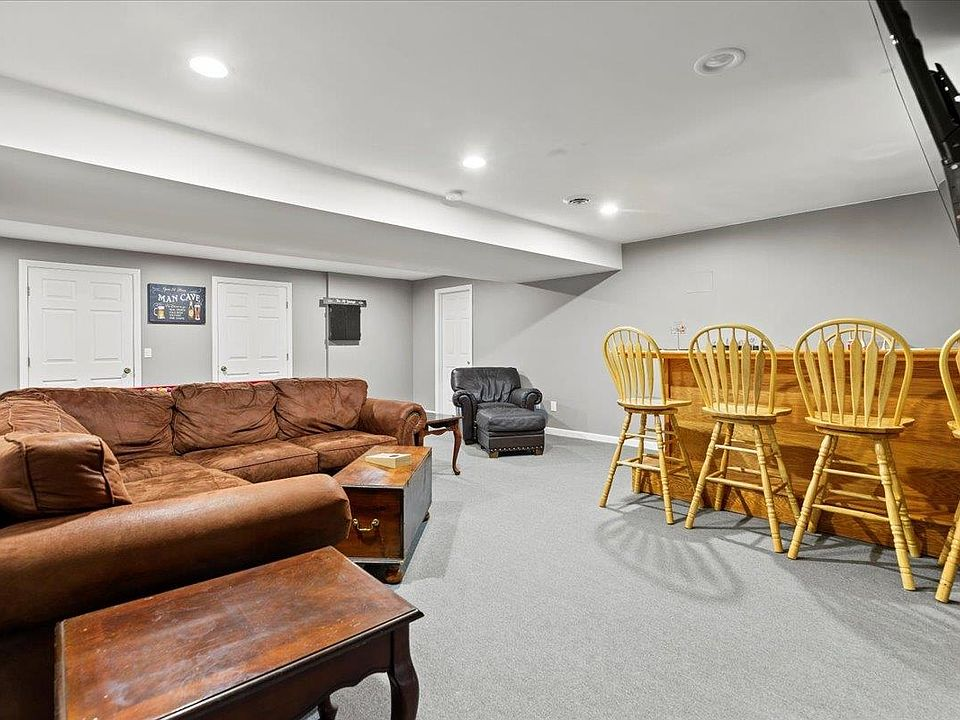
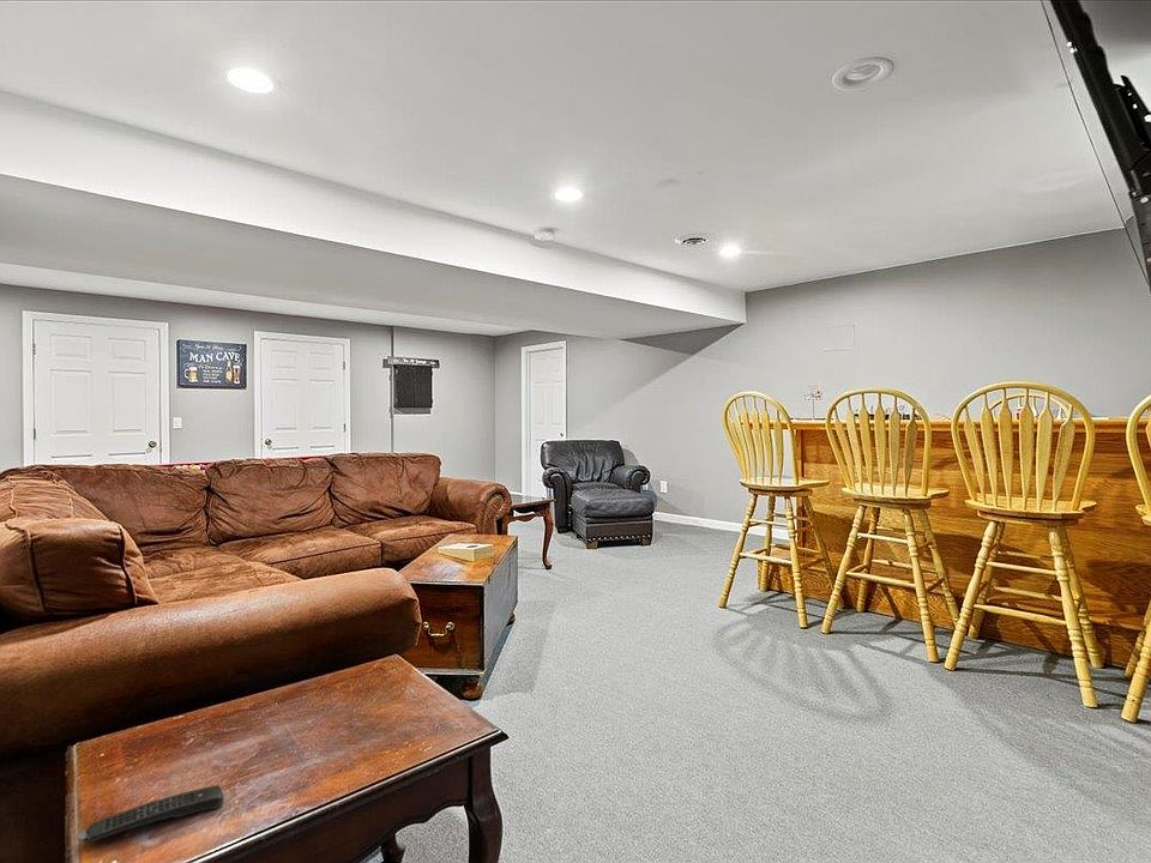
+ remote control (153, 814)
